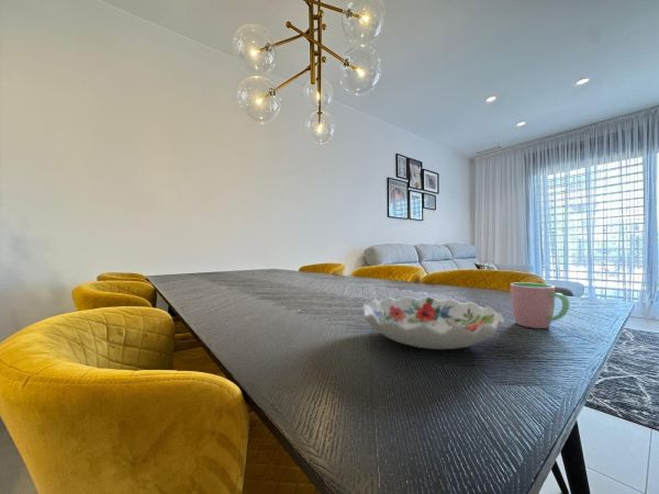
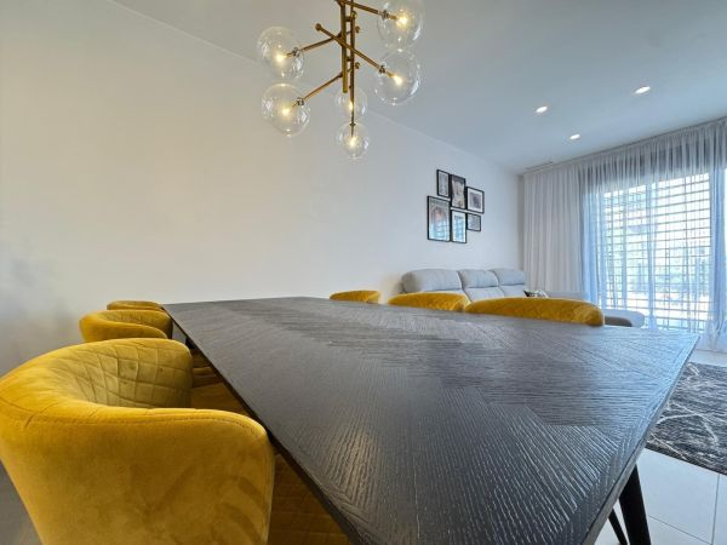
- cup (538, 305)
- decorative bowl (426, 323)
